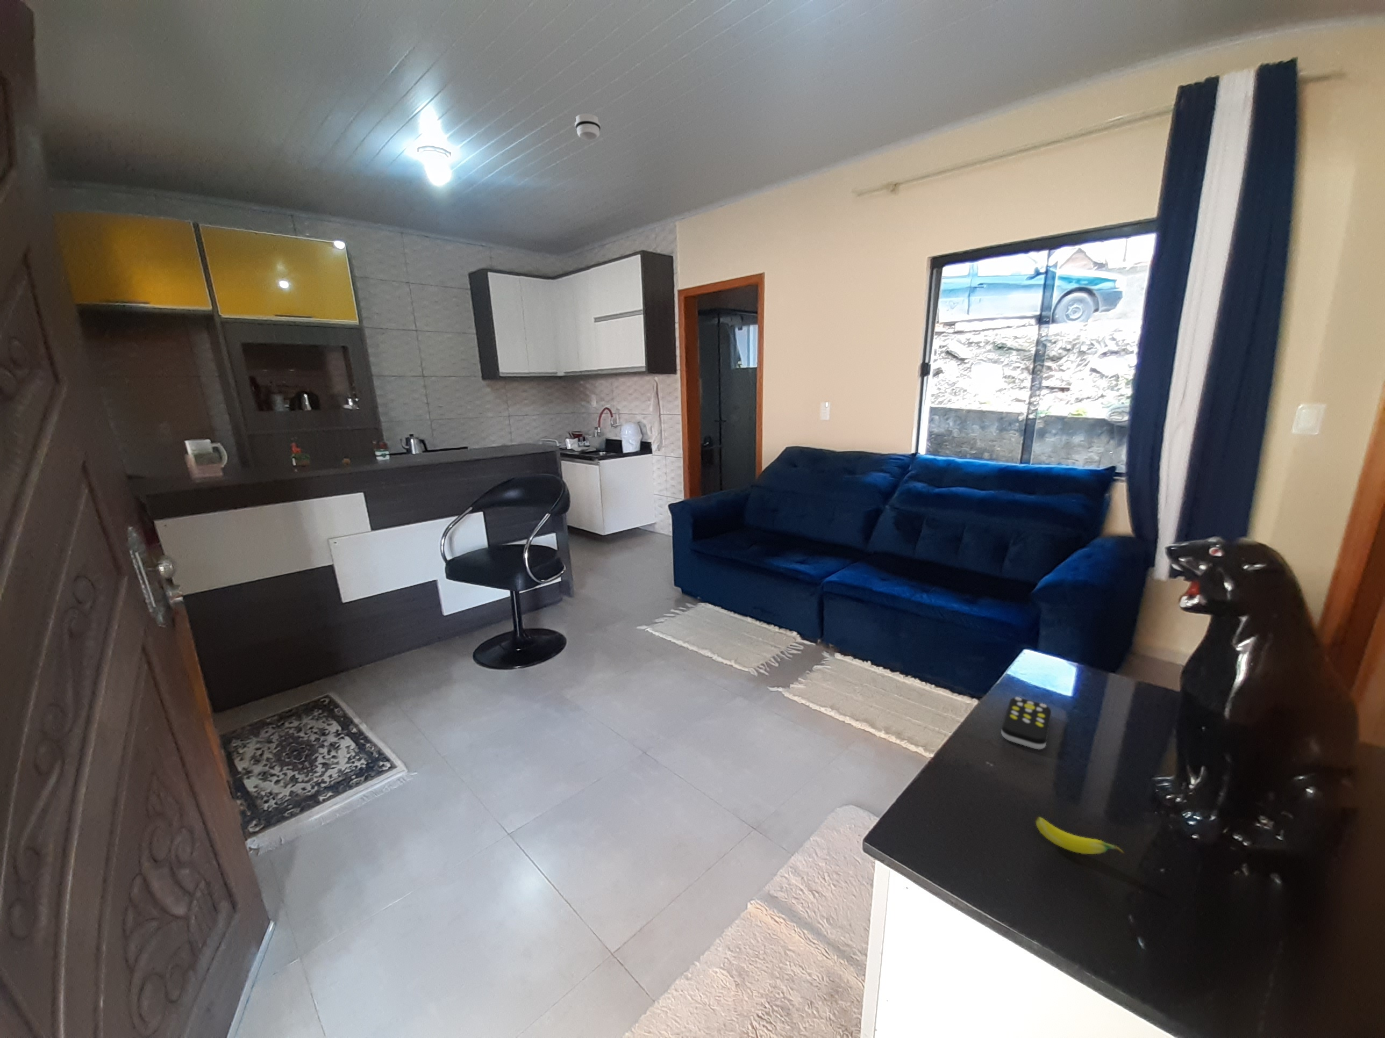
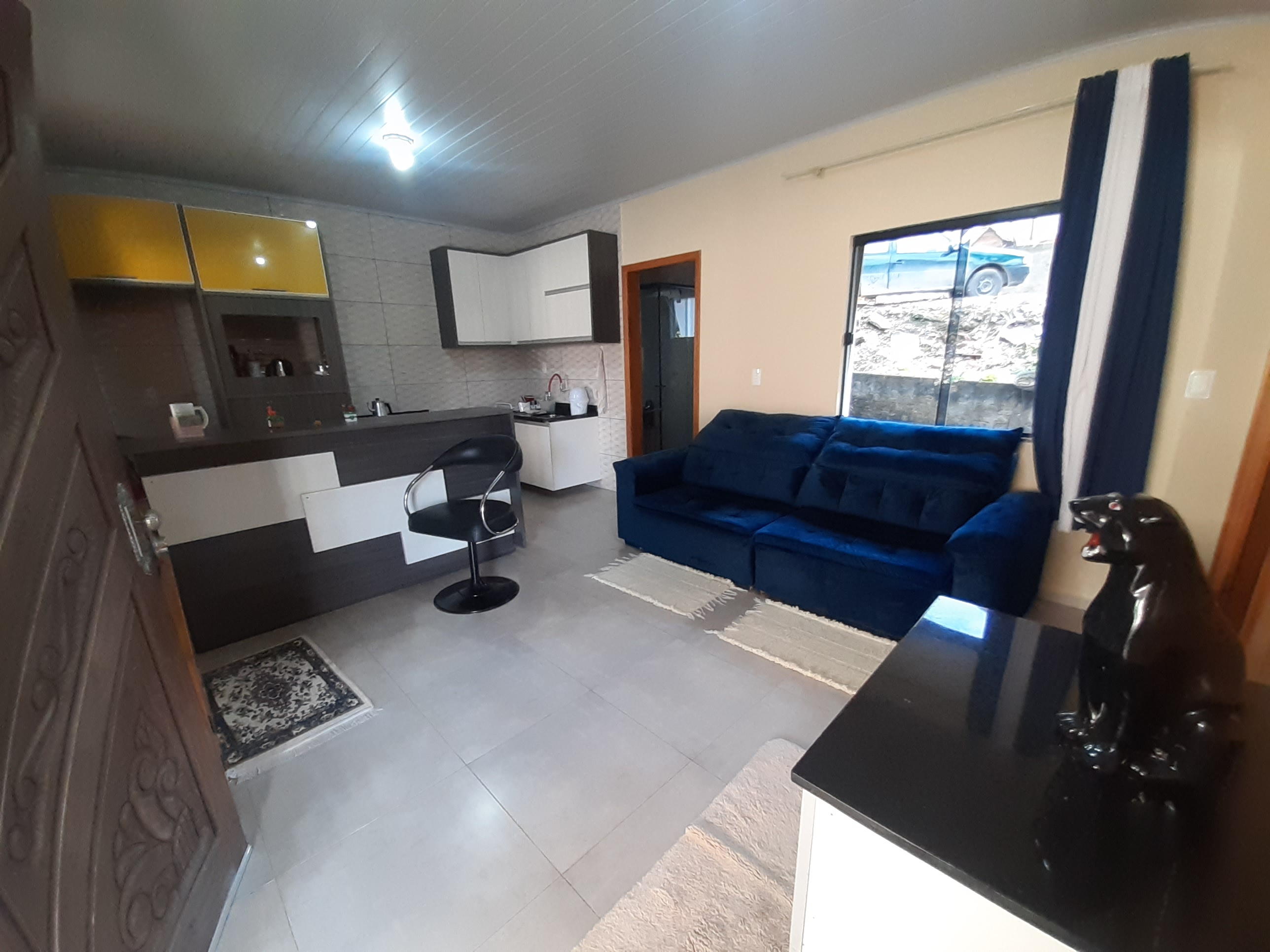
- remote control (1026, 721)
- smoke detector (588, 128)
- fruit (1077, 842)
